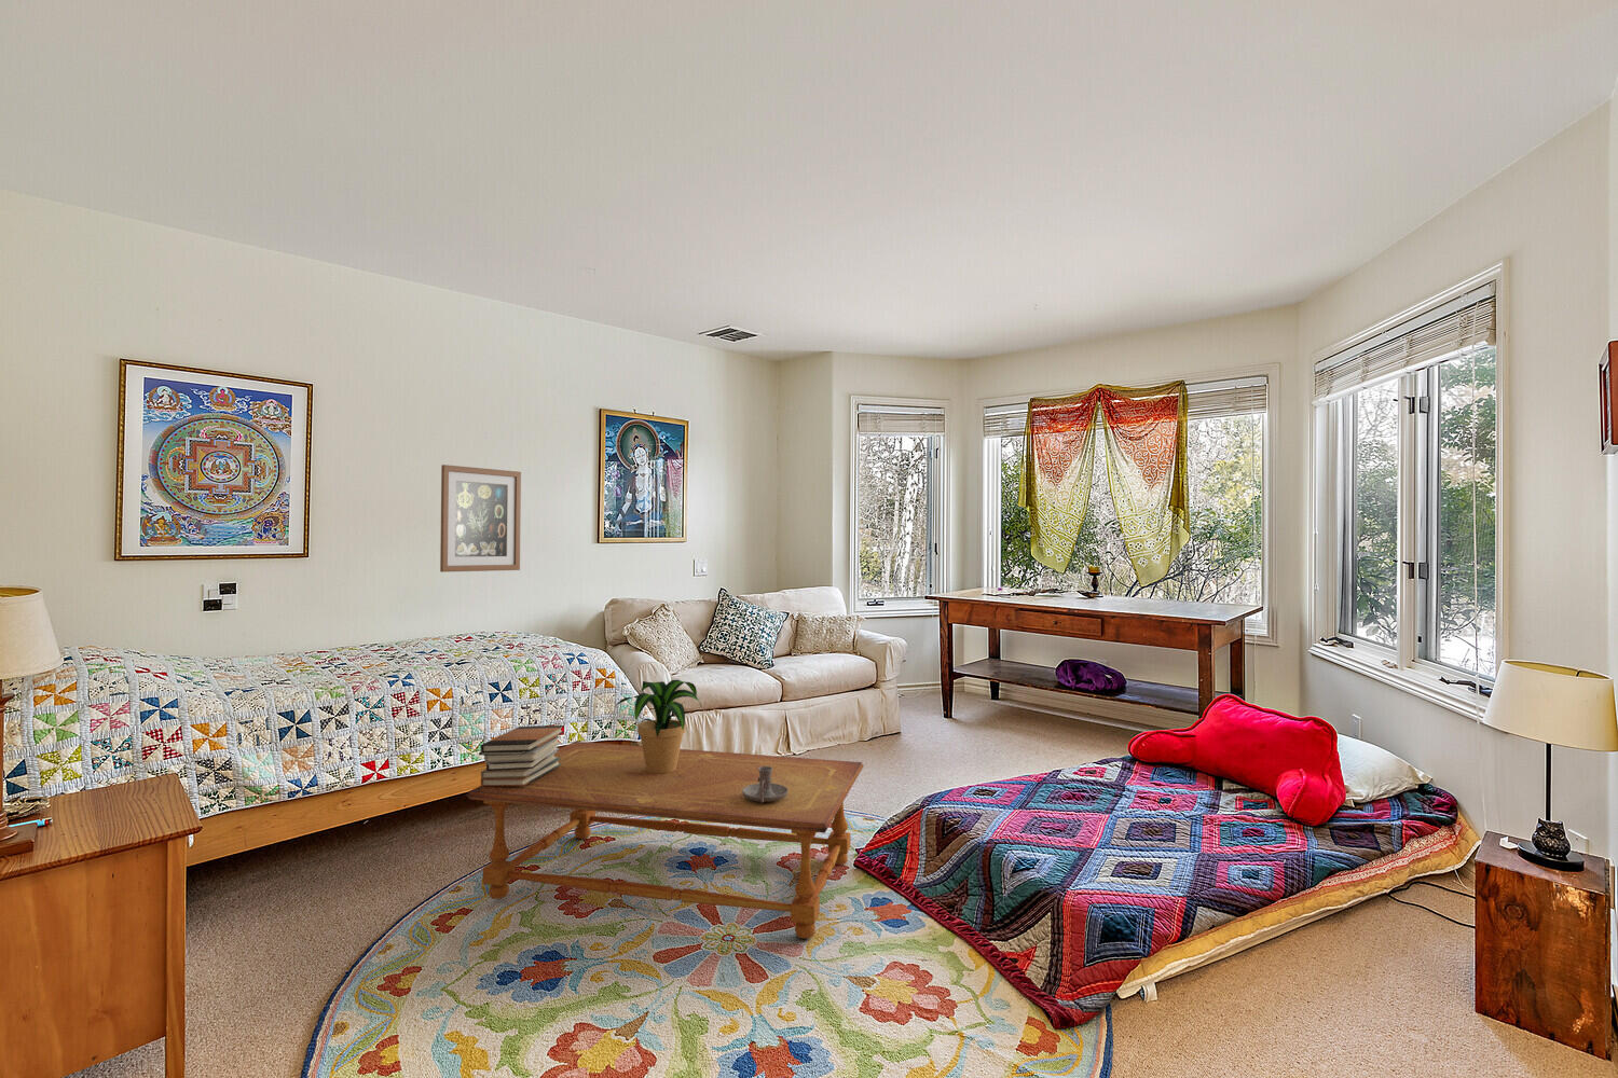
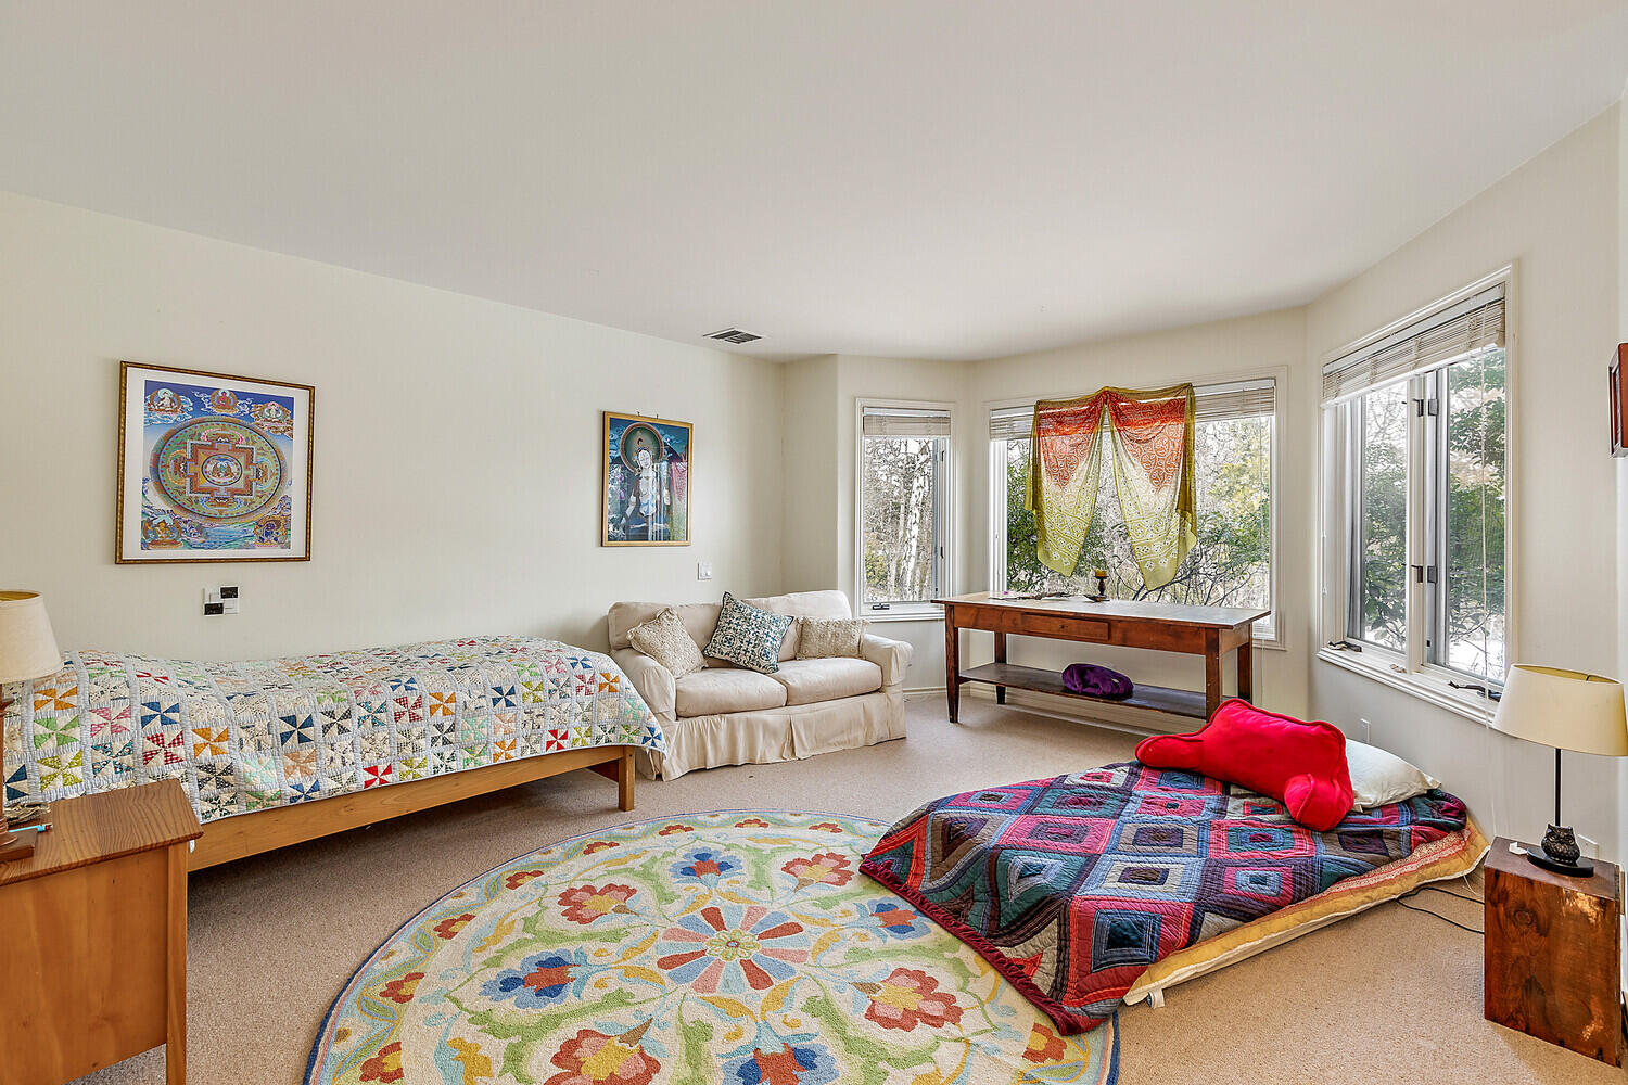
- coffee table (678, 827)
- candle holder (763, 783)
- book stack (524, 754)
- potted plant (661, 725)
- wall art (483, 520)
